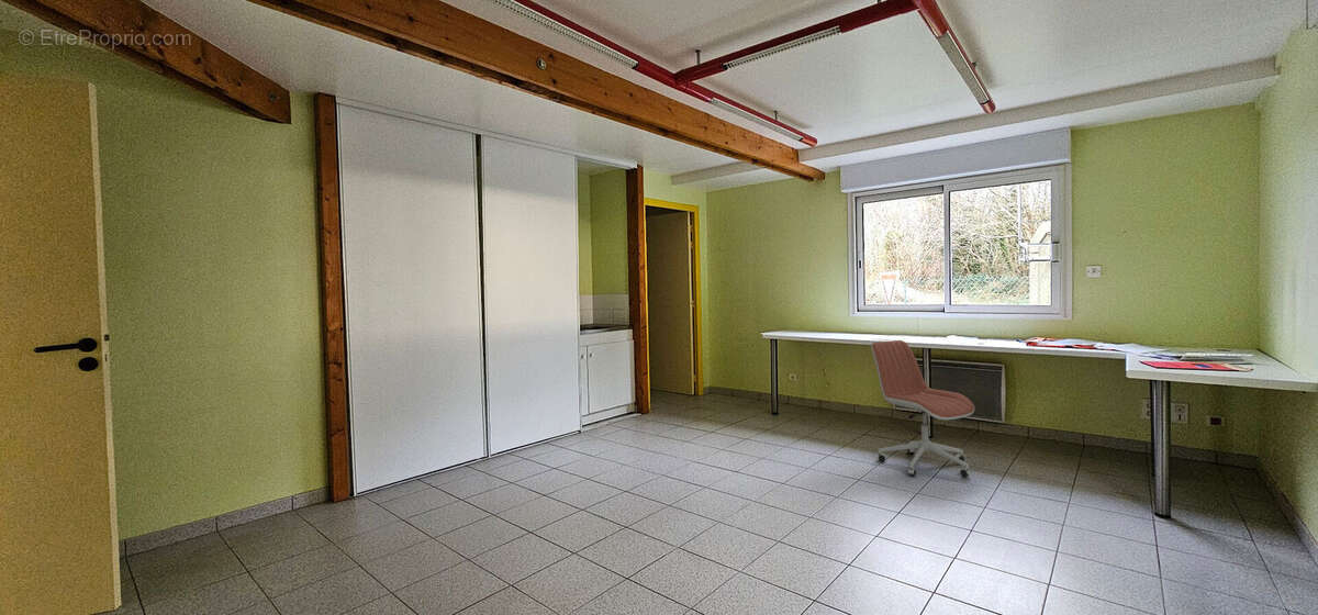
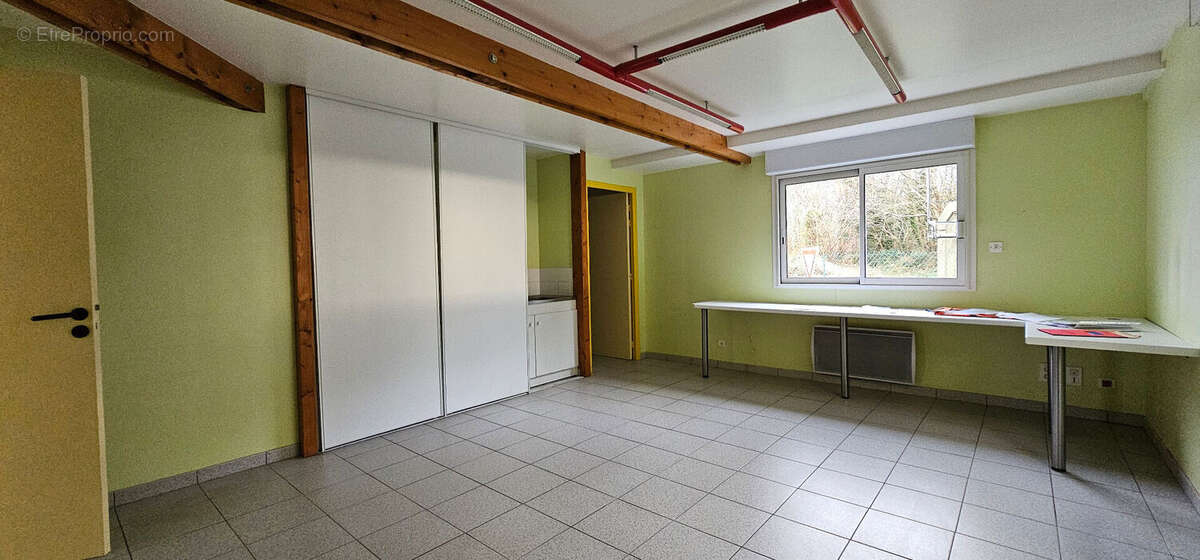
- office chair (922, 404)
